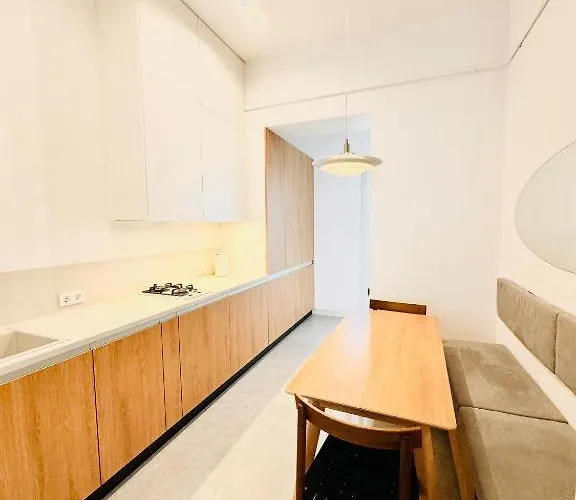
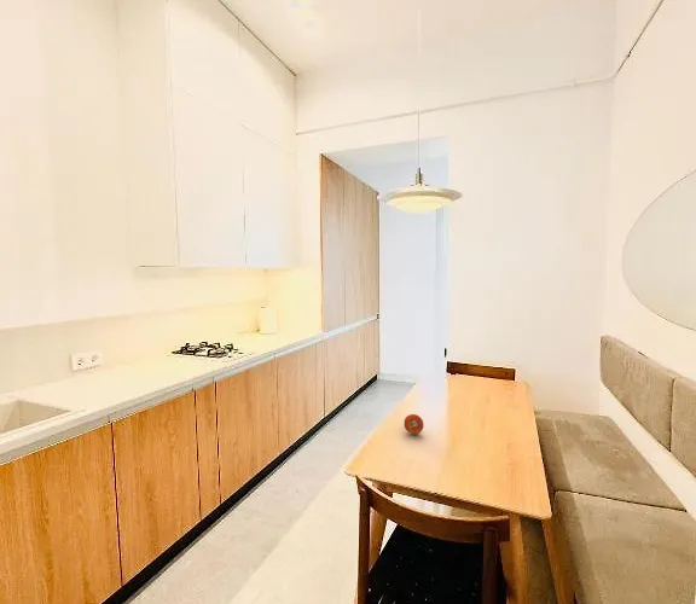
+ fruit (413, 424)
